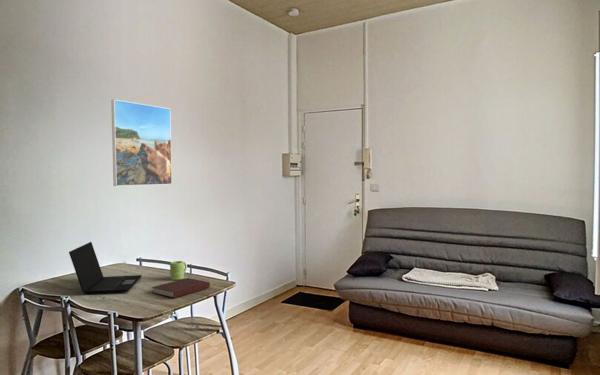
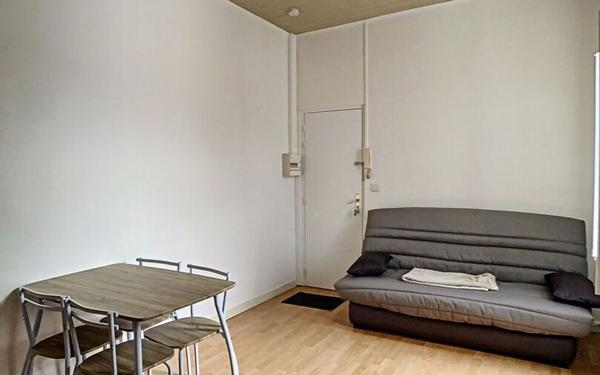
- mug (179, 269)
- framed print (143, 144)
- notebook (181, 287)
- laptop (100, 268)
